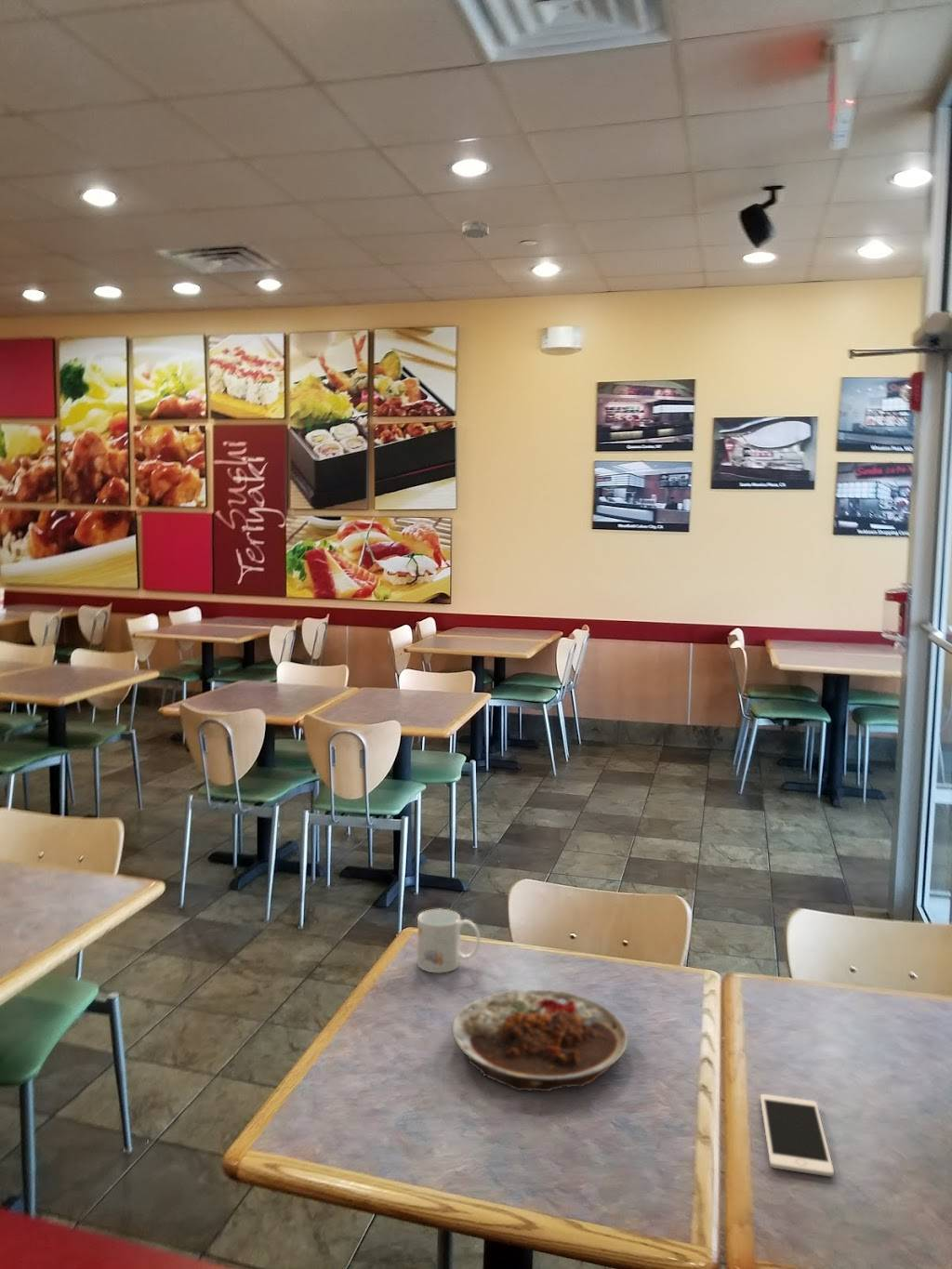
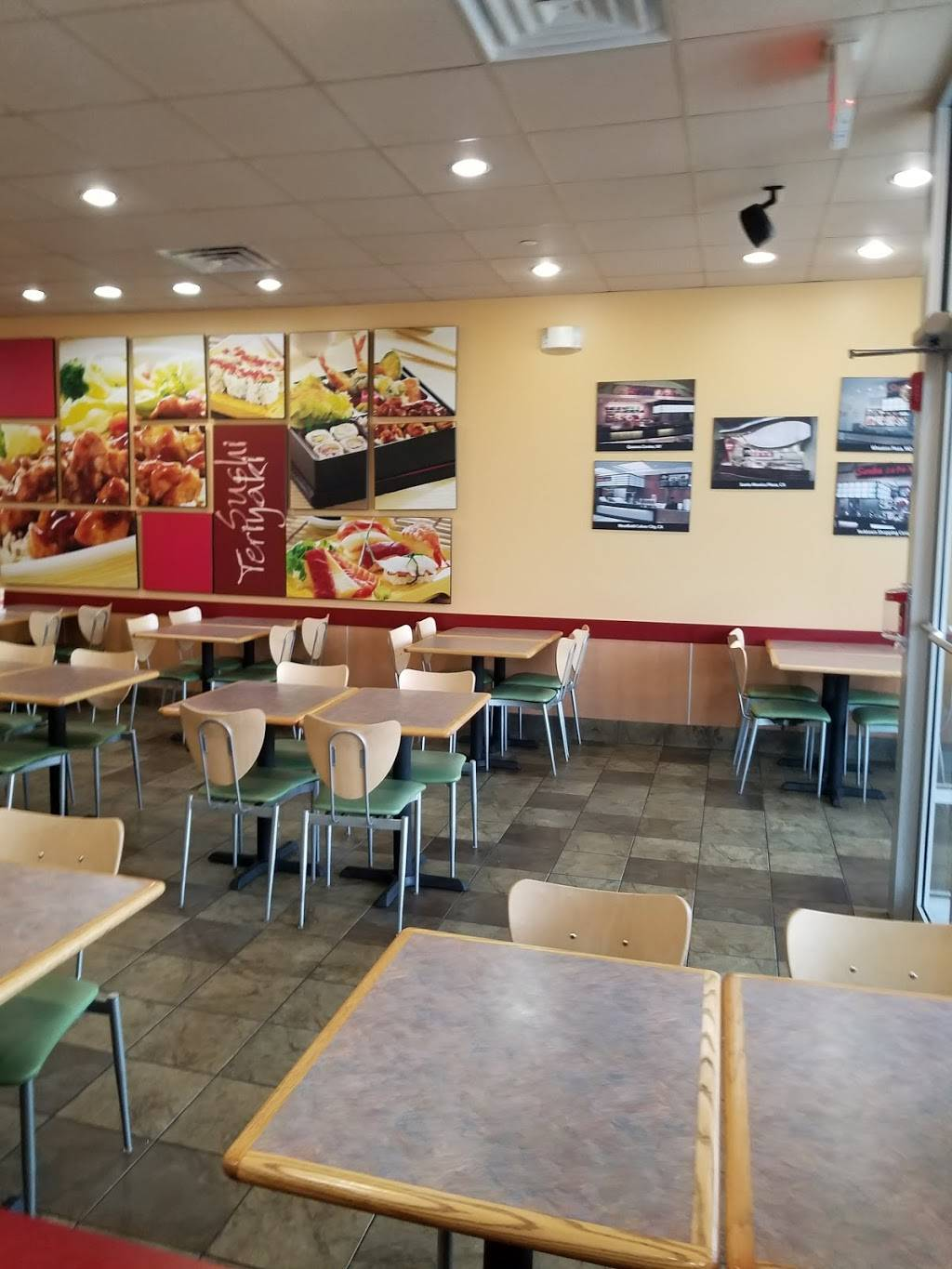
- smoke detector (475, 228)
- plate (538, 1030)
- mug (448, 940)
- cell phone (794, 1132)
